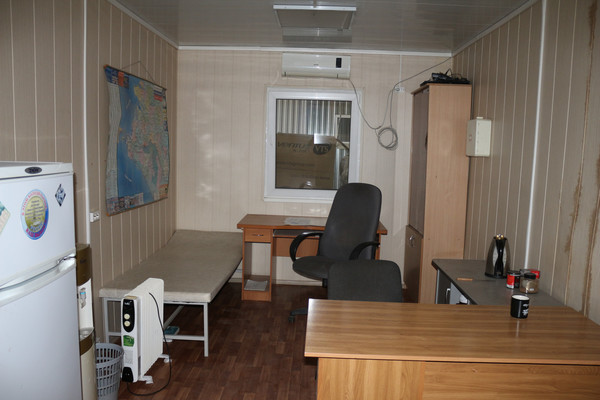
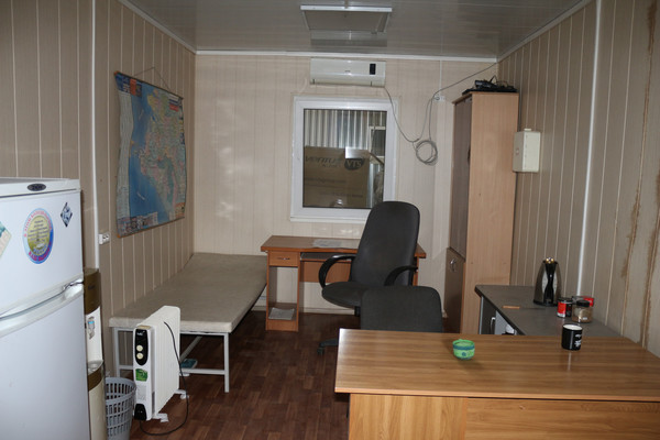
+ cup (461, 349)
